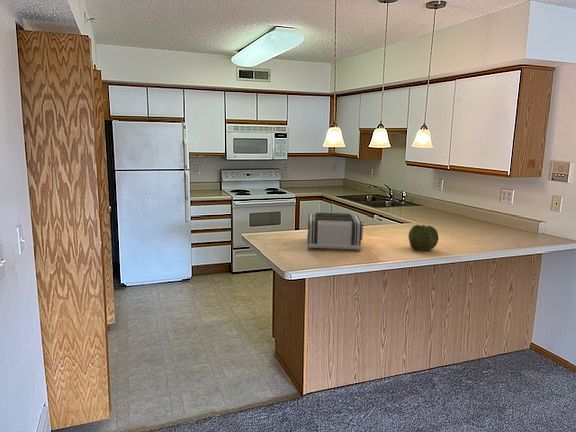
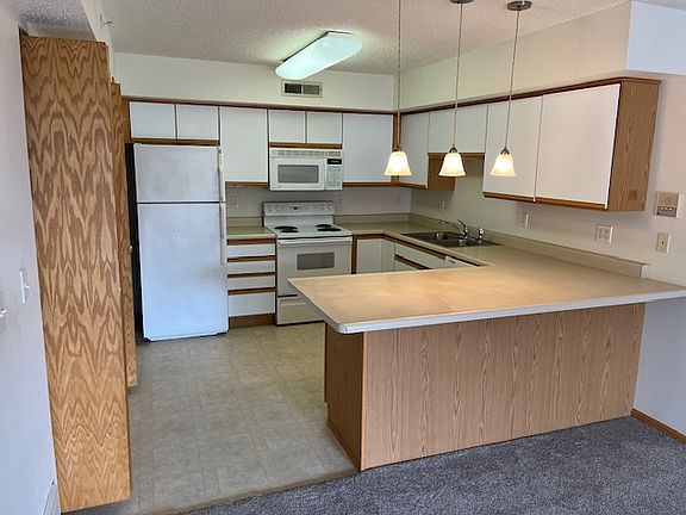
- cabbage (421, 237)
- toaster (336, 230)
